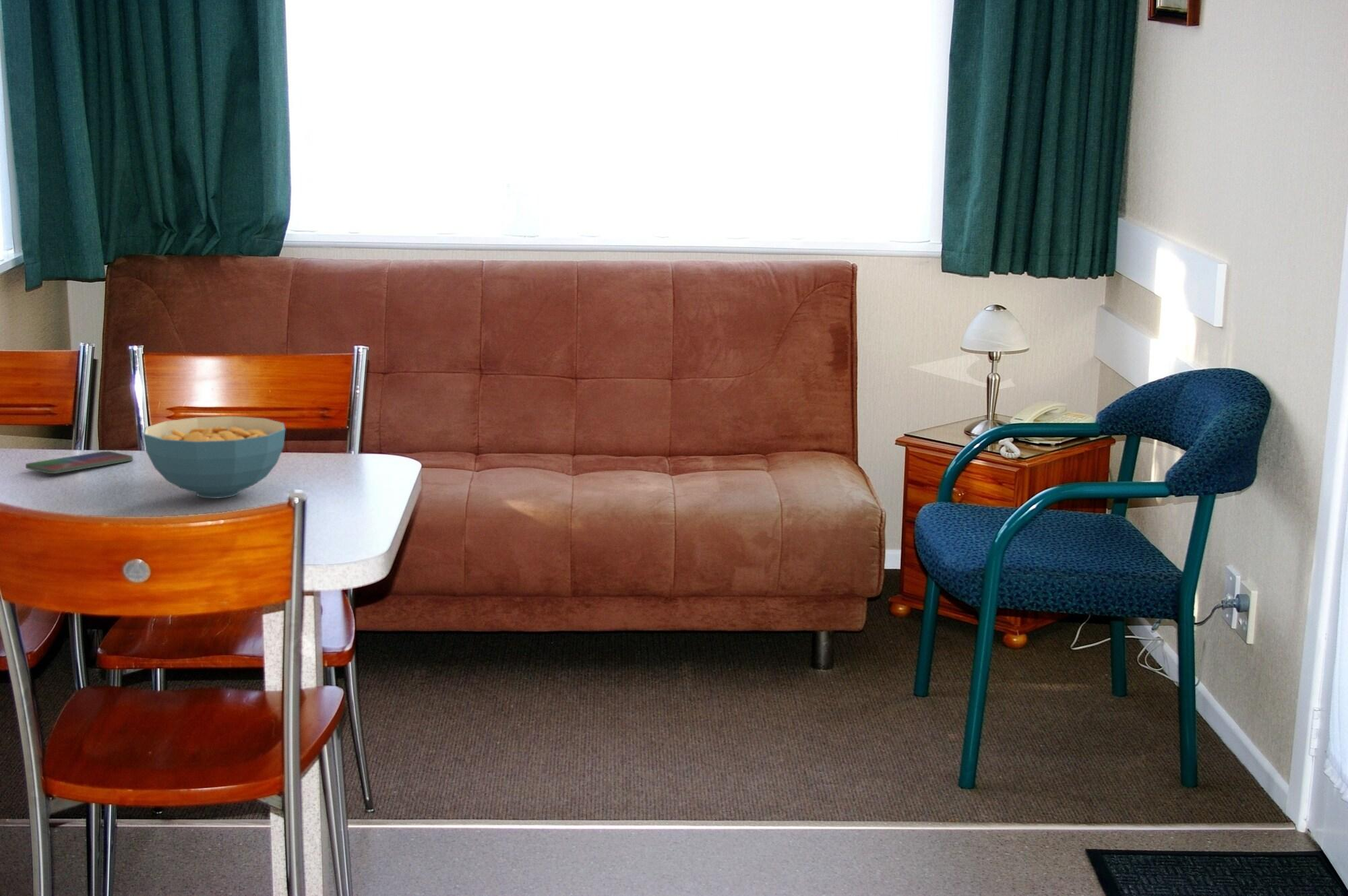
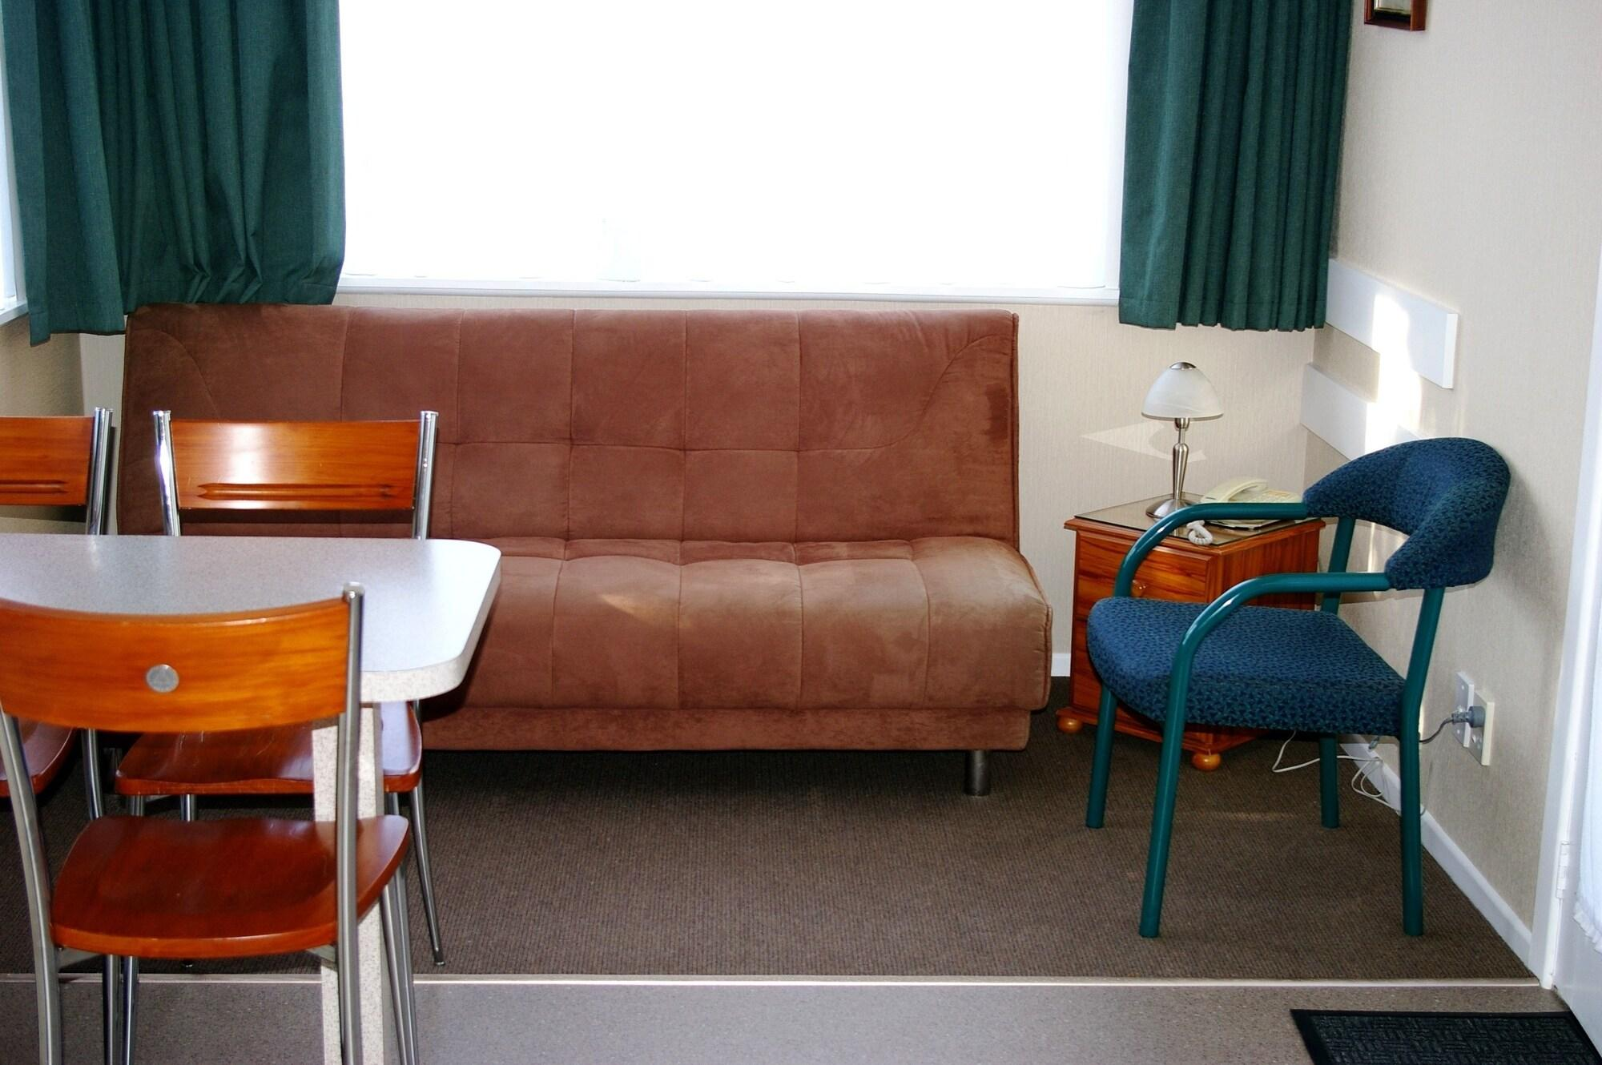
- smartphone (80, 461)
- cereal bowl (216, 461)
